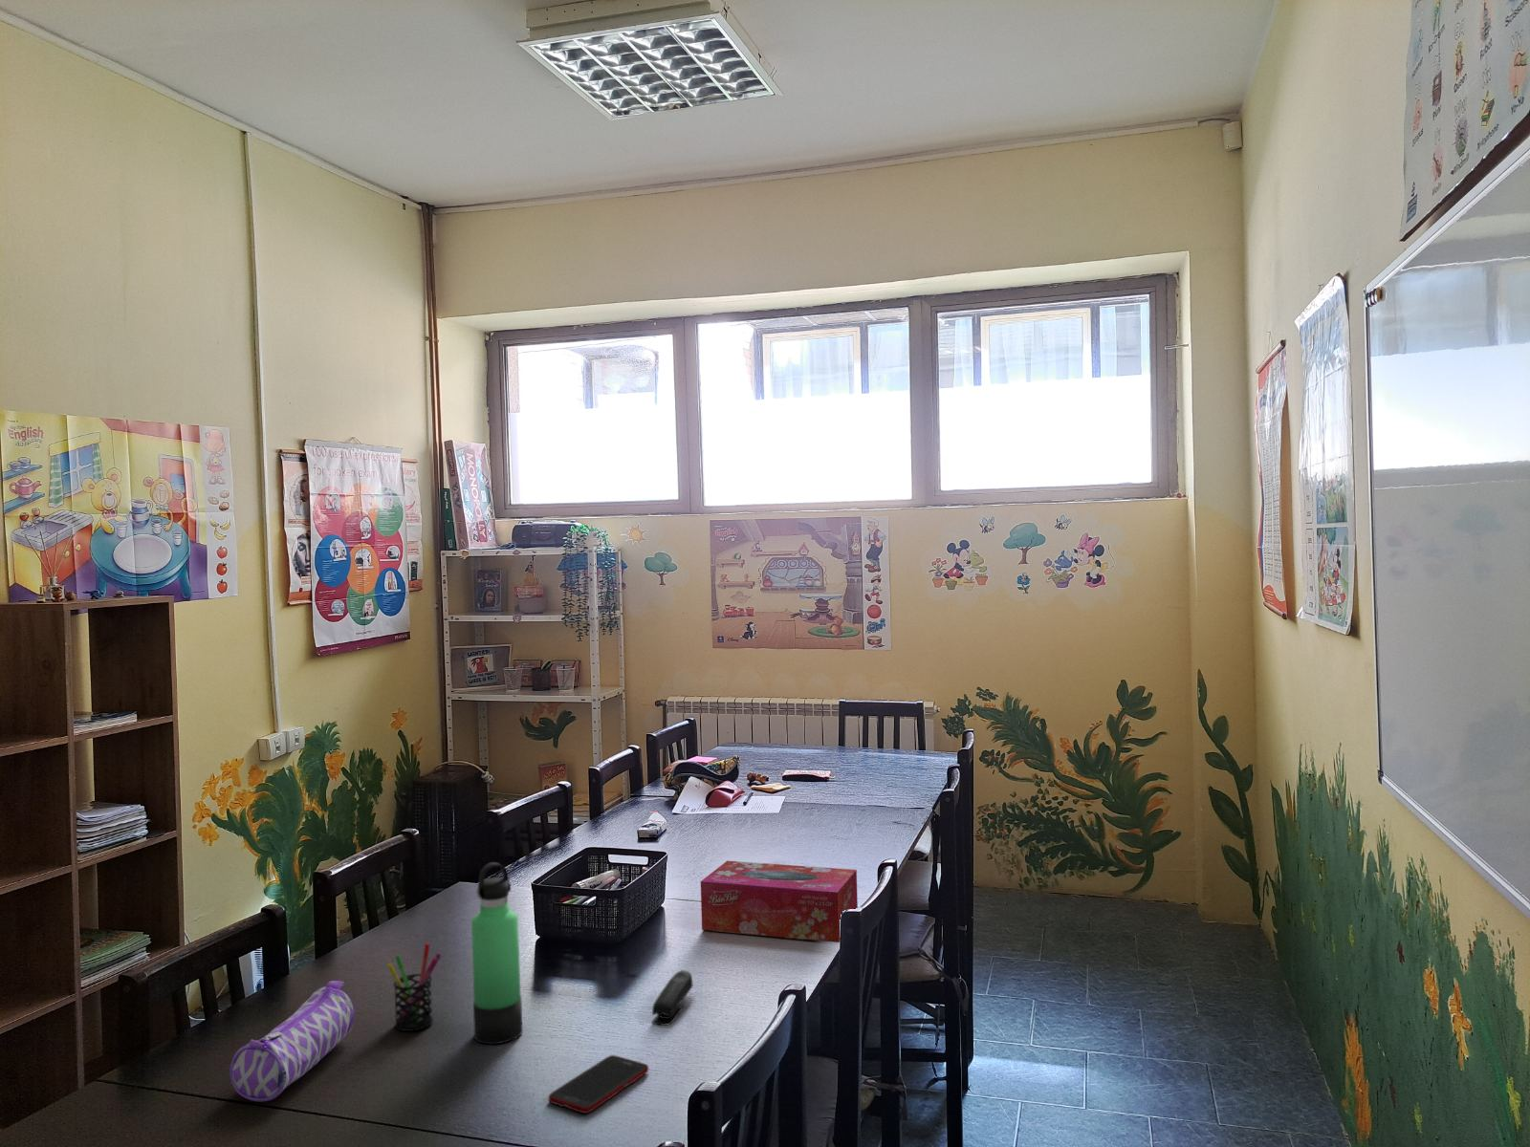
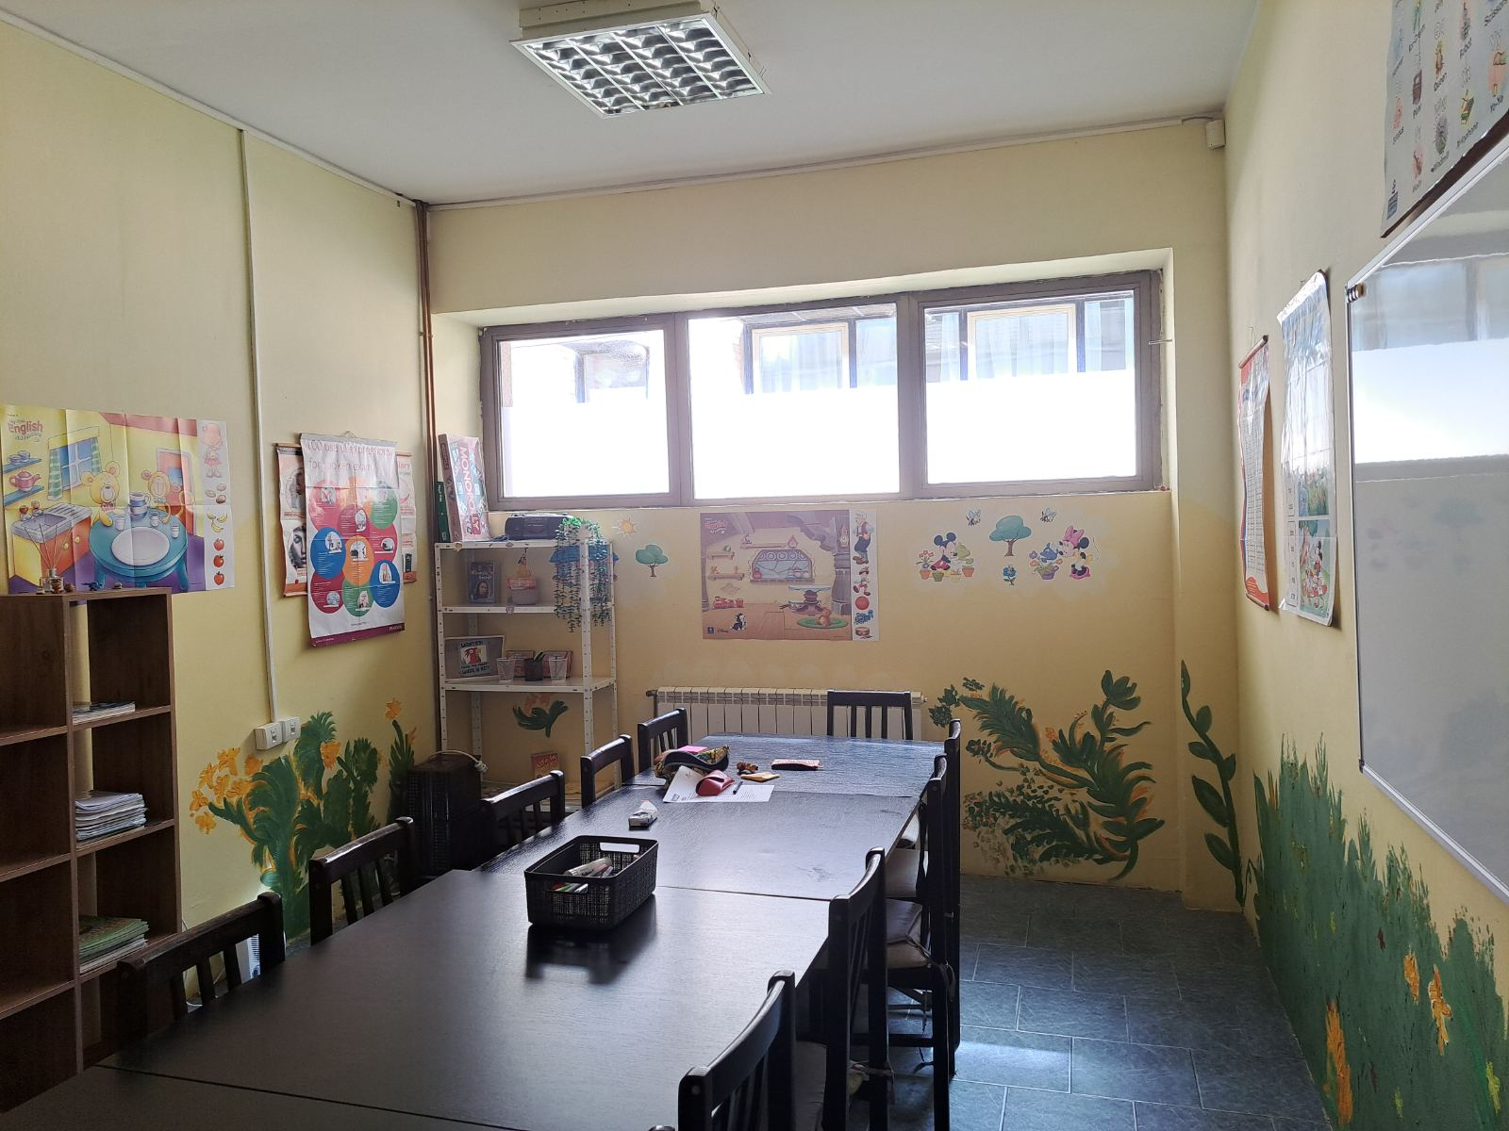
- stapler (673, 996)
- cell phone (600, 1083)
- thermos bottle (495, 948)
- pencil case (294, 1039)
- tissue box (779, 900)
- pen holder (412, 984)
